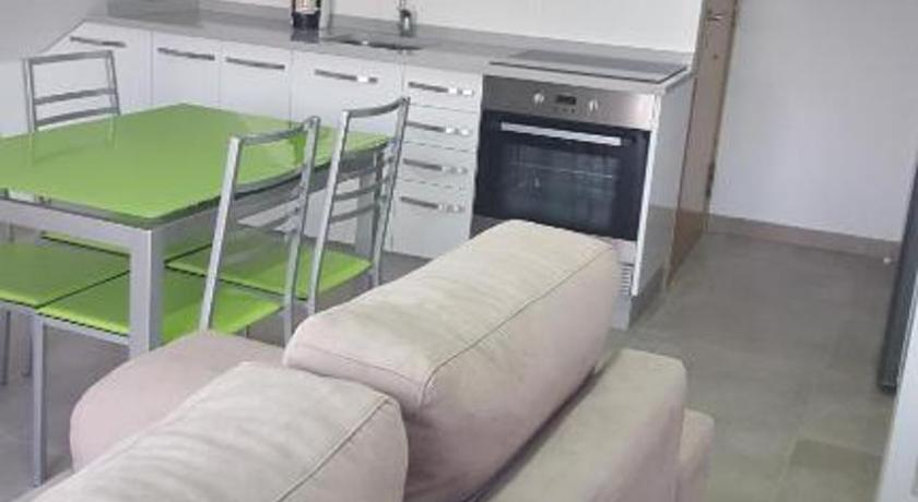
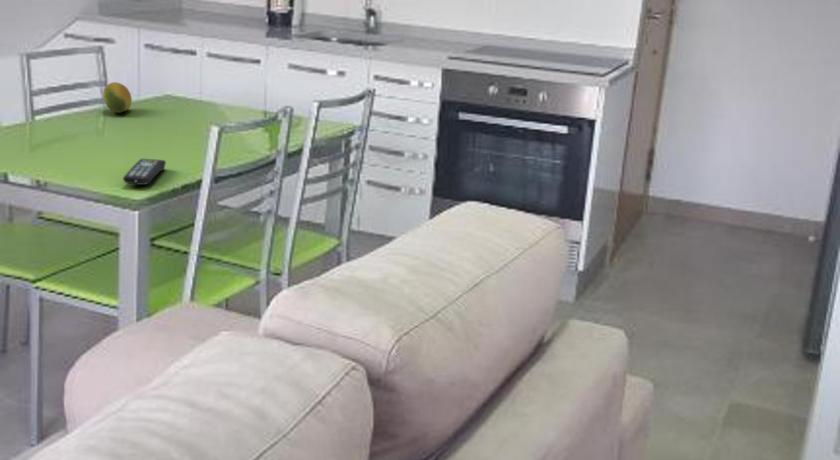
+ fruit (116, 97)
+ remote control (145, 170)
